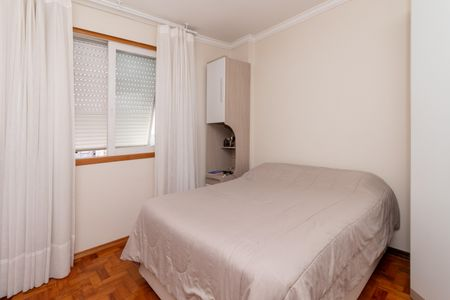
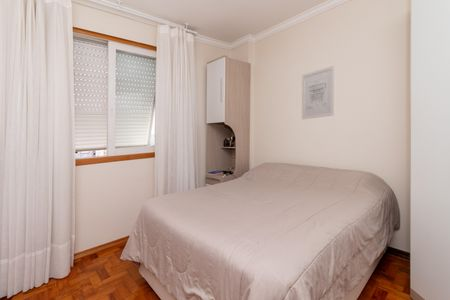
+ wall art (316, 94)
